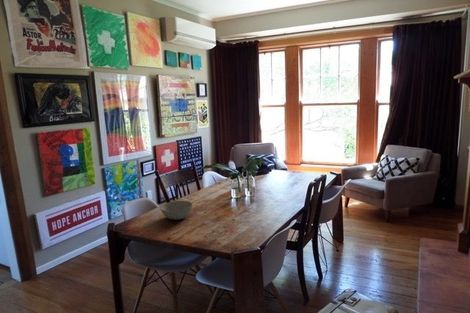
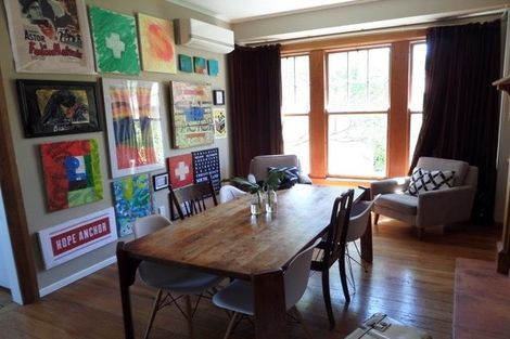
- bowl (176, 211)
